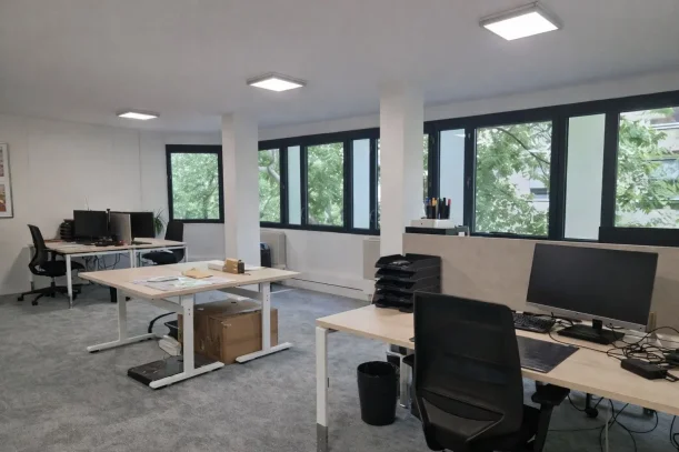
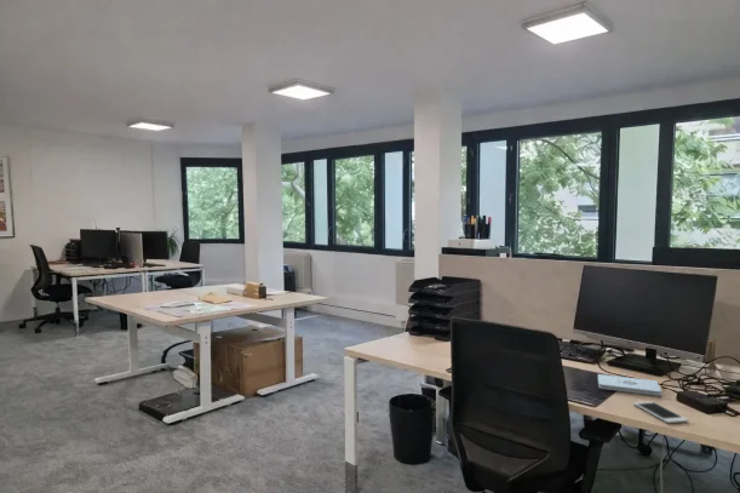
+ notepad (627, 384)
+ cell phone (659, 411)
